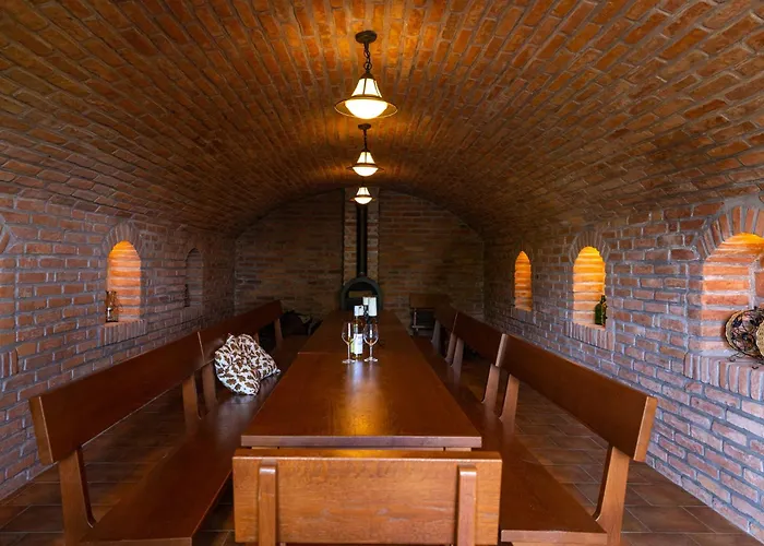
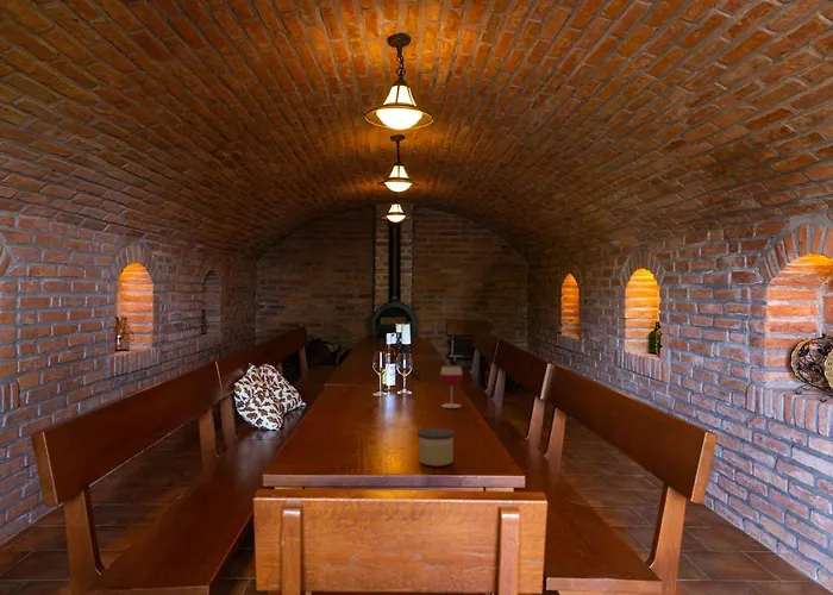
+ wineglass (451, 386)
+ candle (436, 446)
